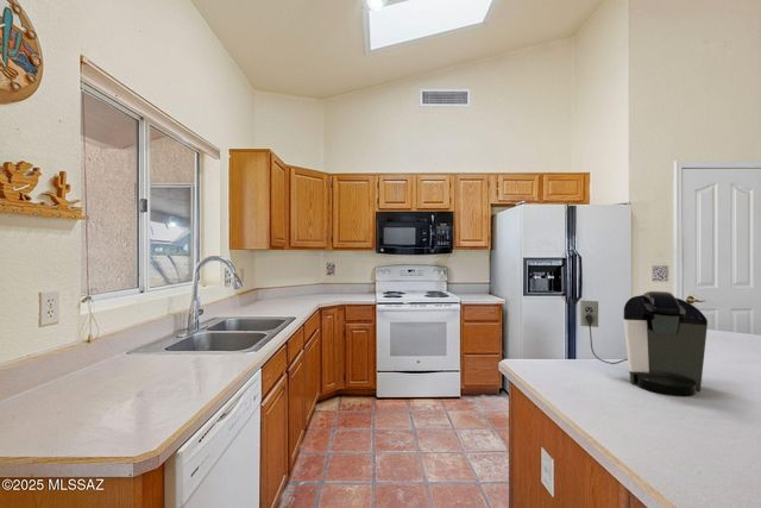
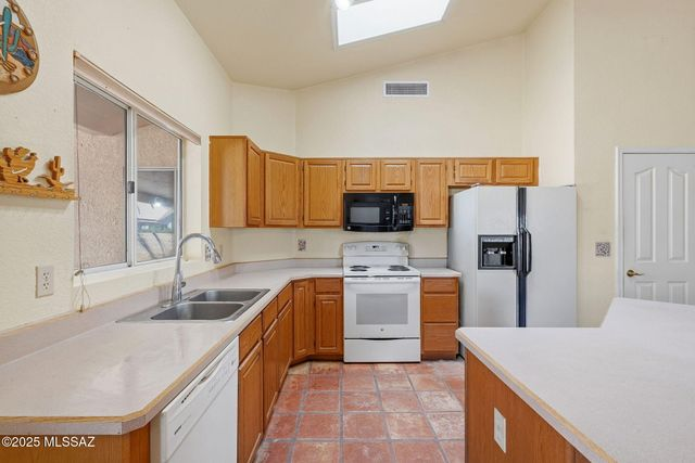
- coffee maker (639, 335)
